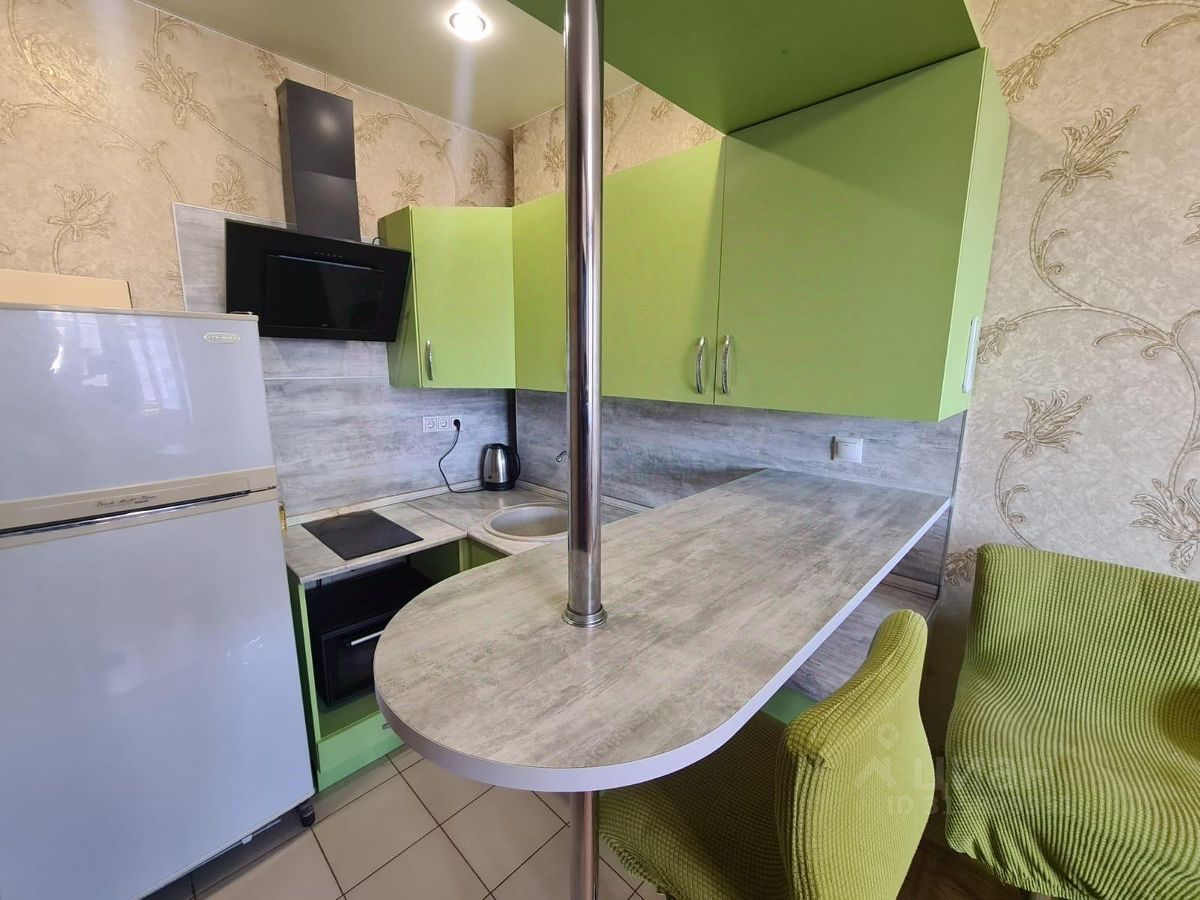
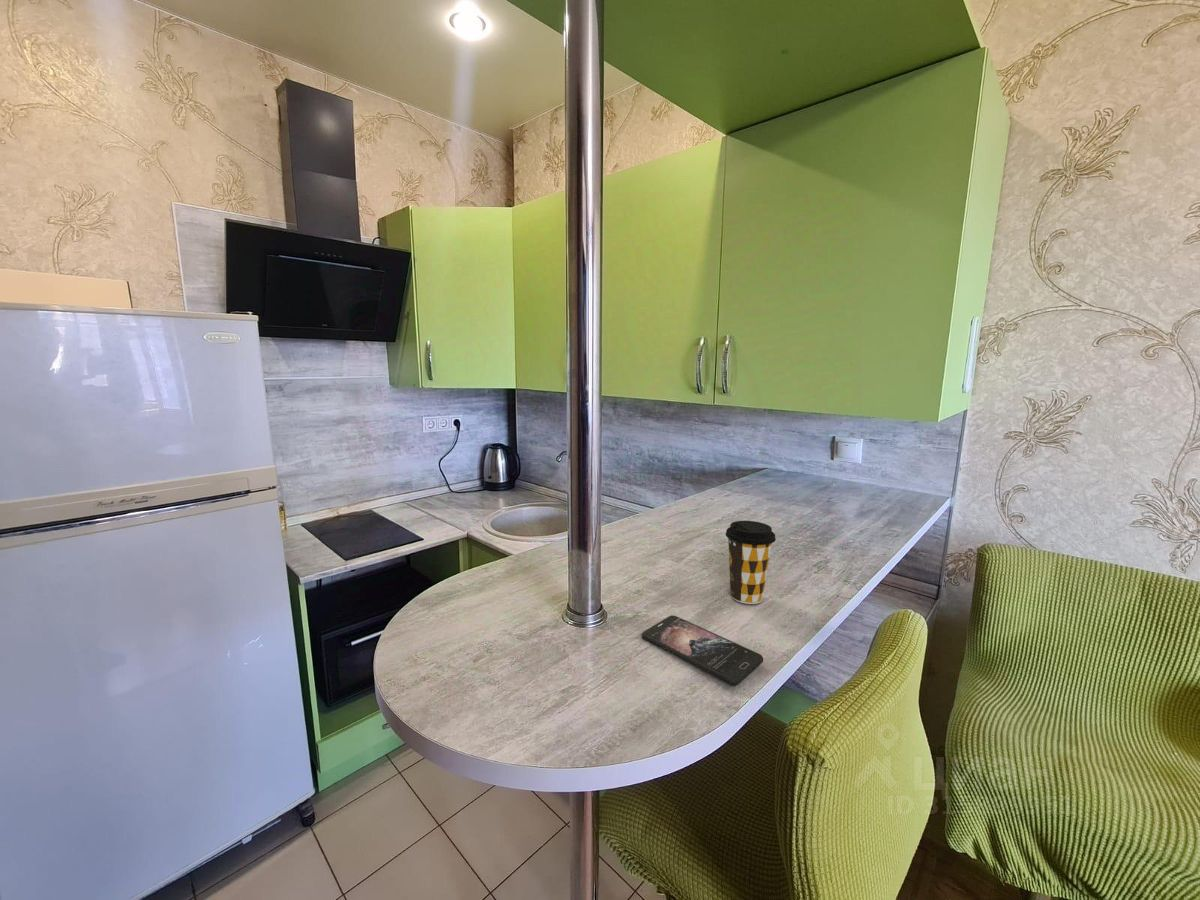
+ smartphone (699, 646)
+ coffee cup (748, 562)
